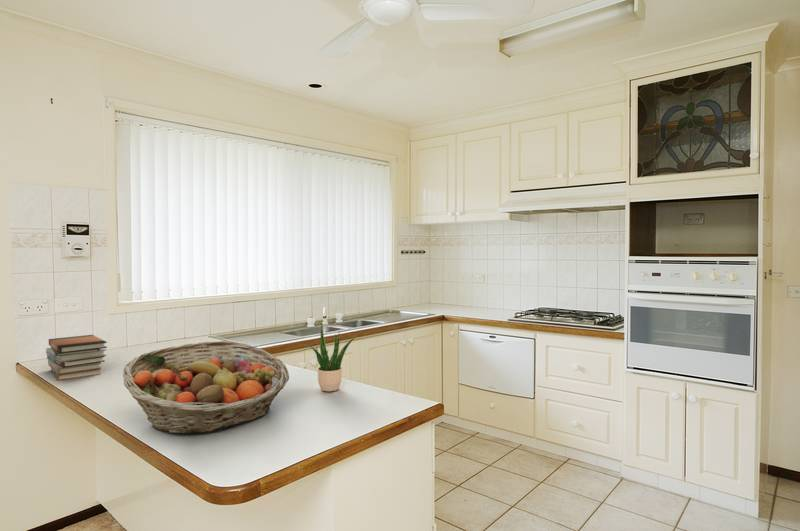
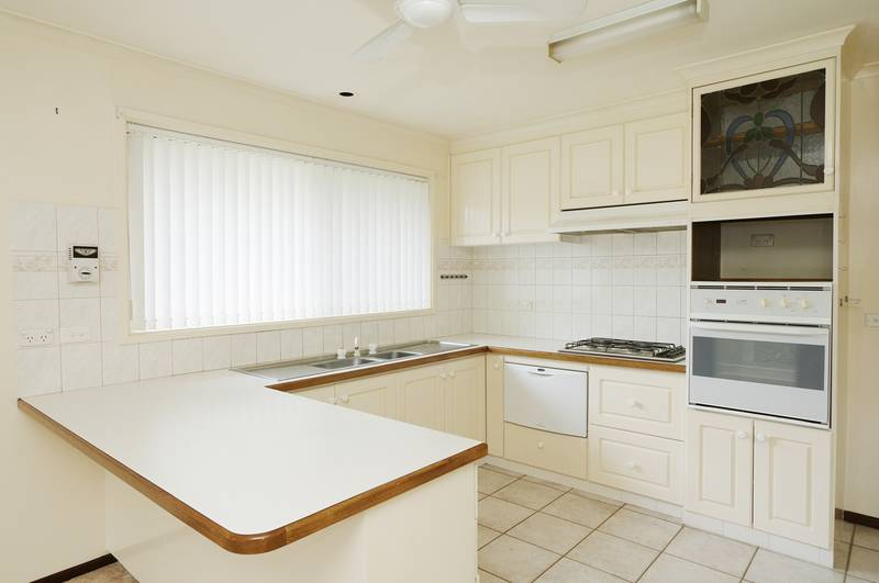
- fruit basket (211, 383)
- potted plant (331, 356)
- book stack (76, 356)
